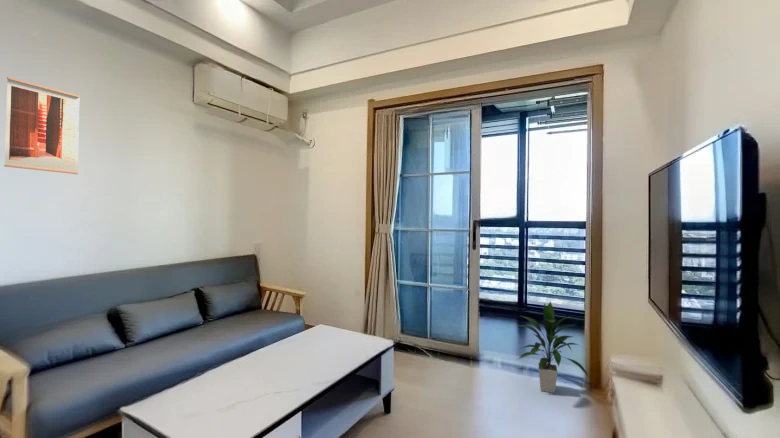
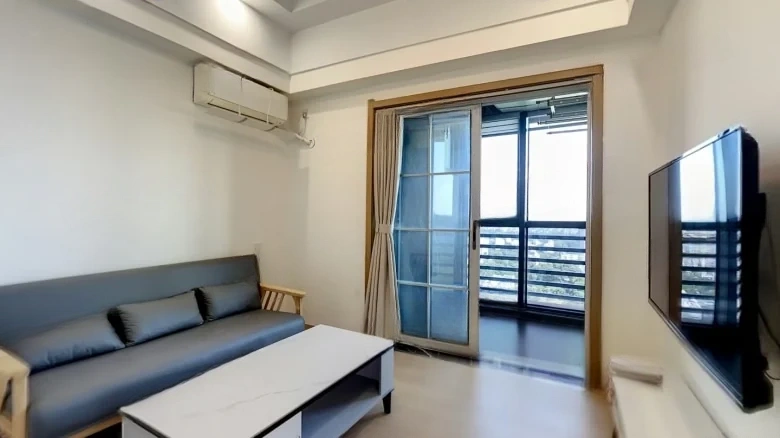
- wall art (44, 128)
- indoor plant (550, 346)
